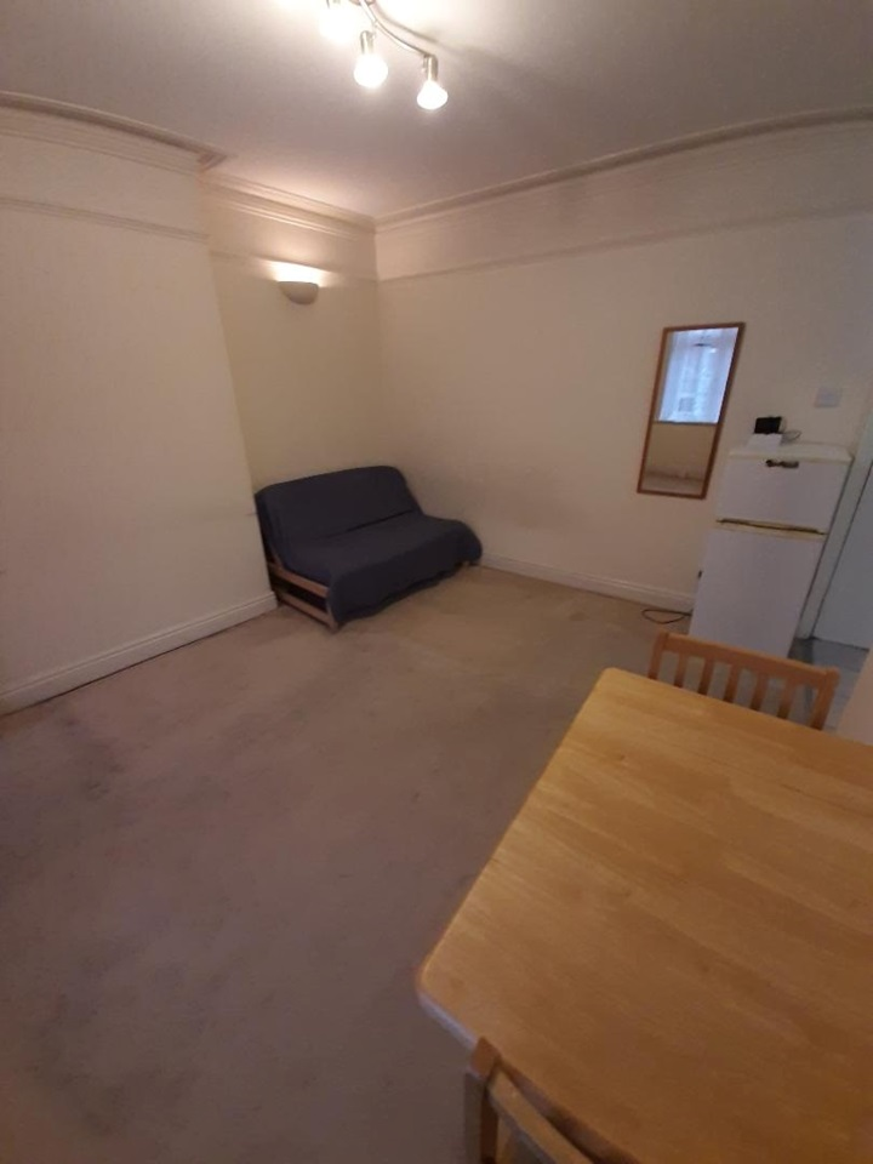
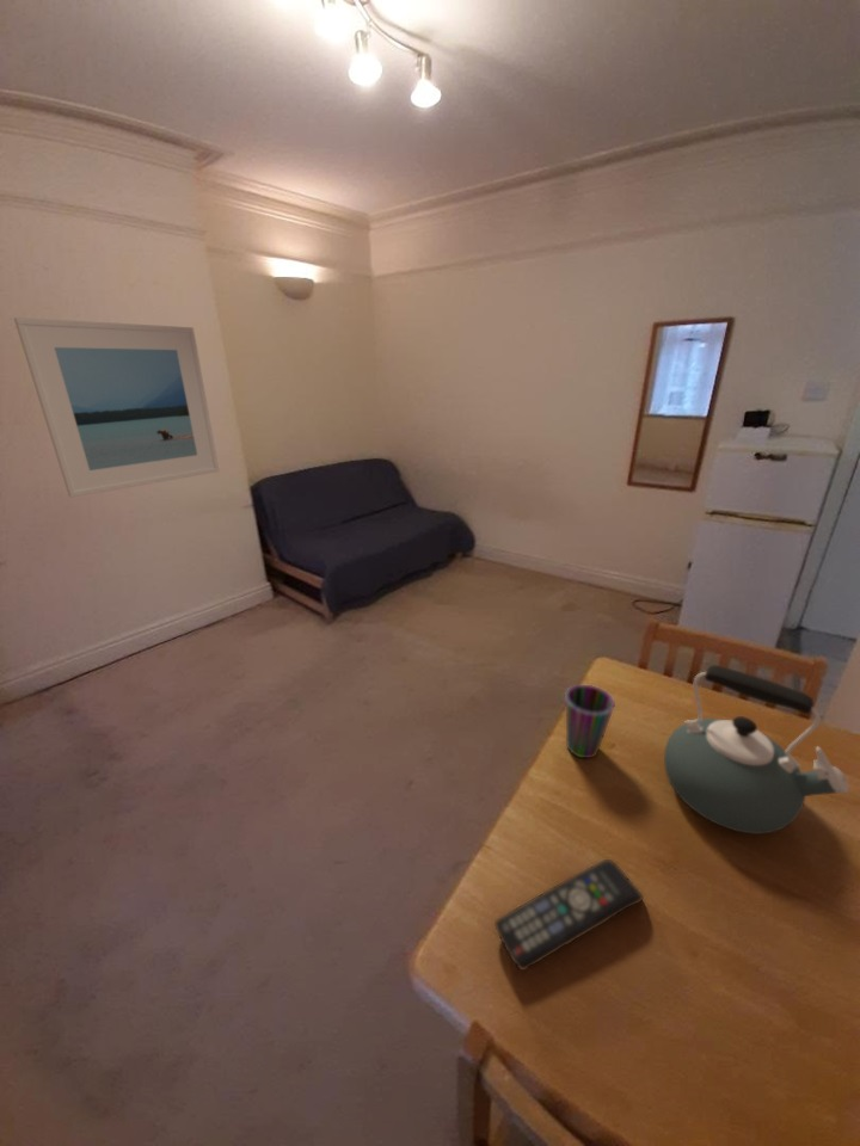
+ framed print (134, 407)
+ kettle (754, 745)
+ remote control (571, 908)
+ cup (585, 723)
